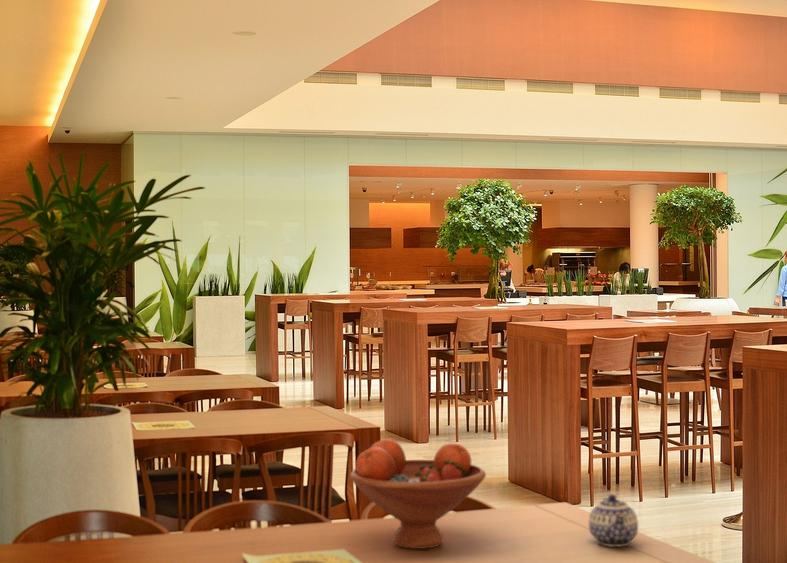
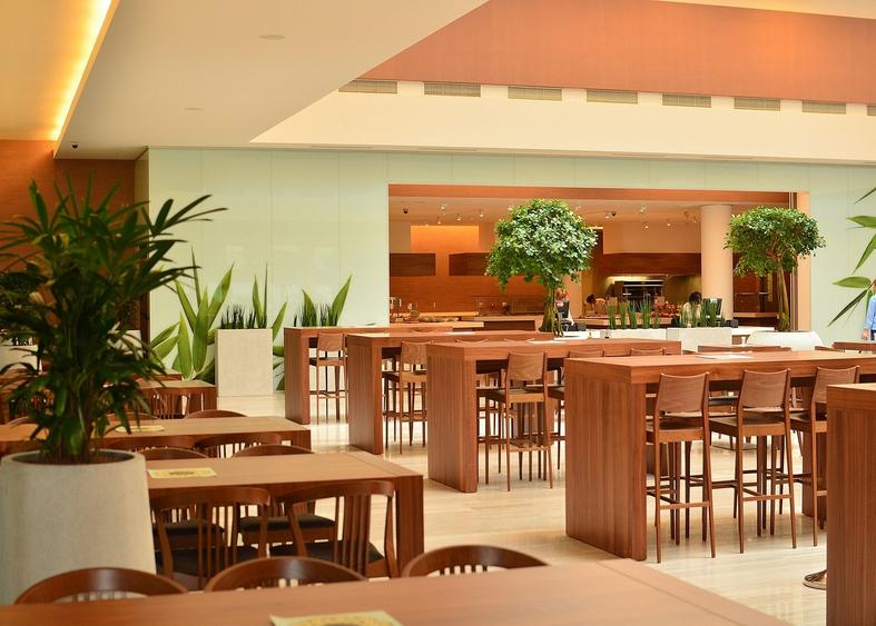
- teapot (613, 518)
- fruit bowl (417, 493)
